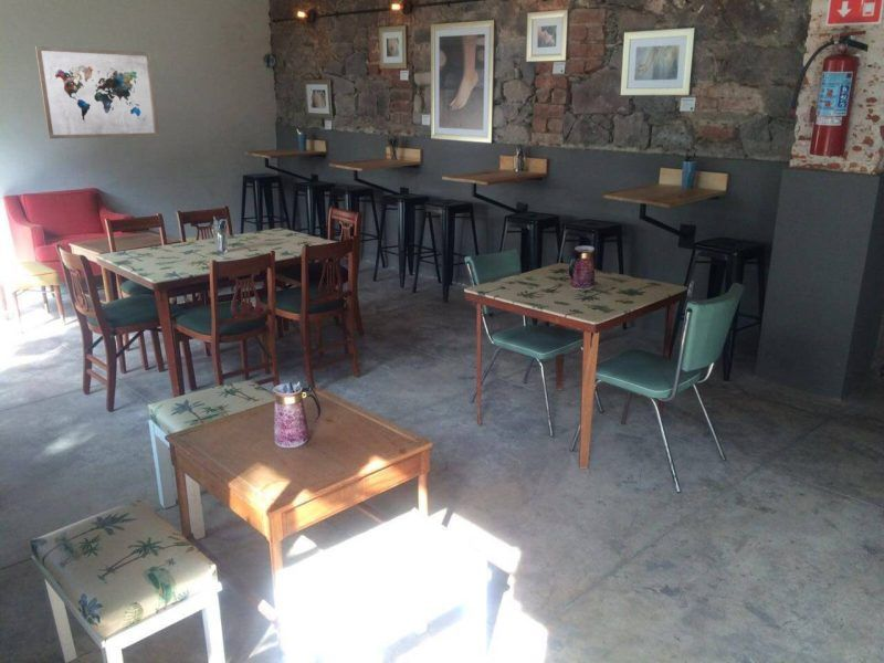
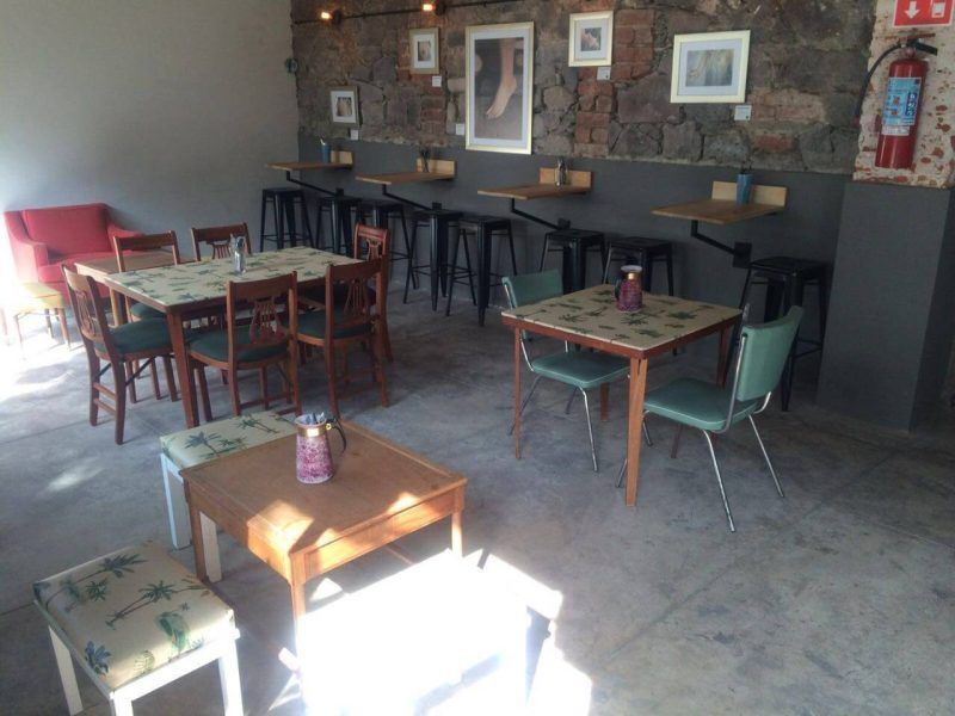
- wall art (101, 94)
